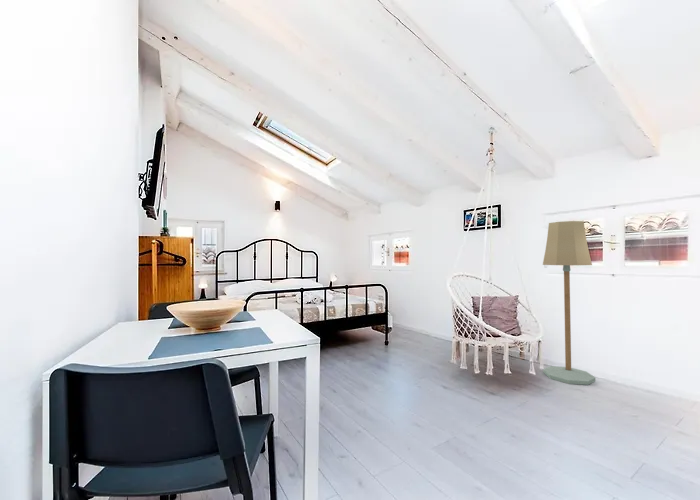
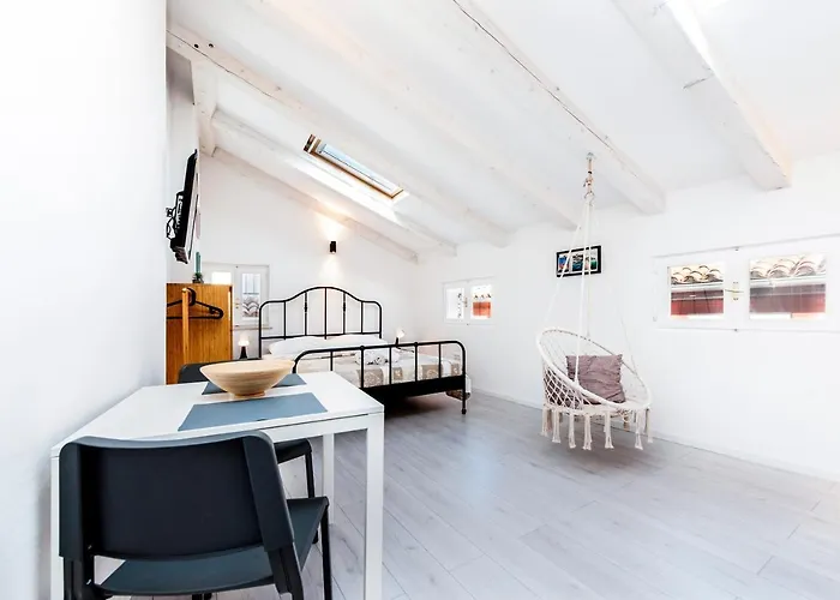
- floor lamp (567, 299)
